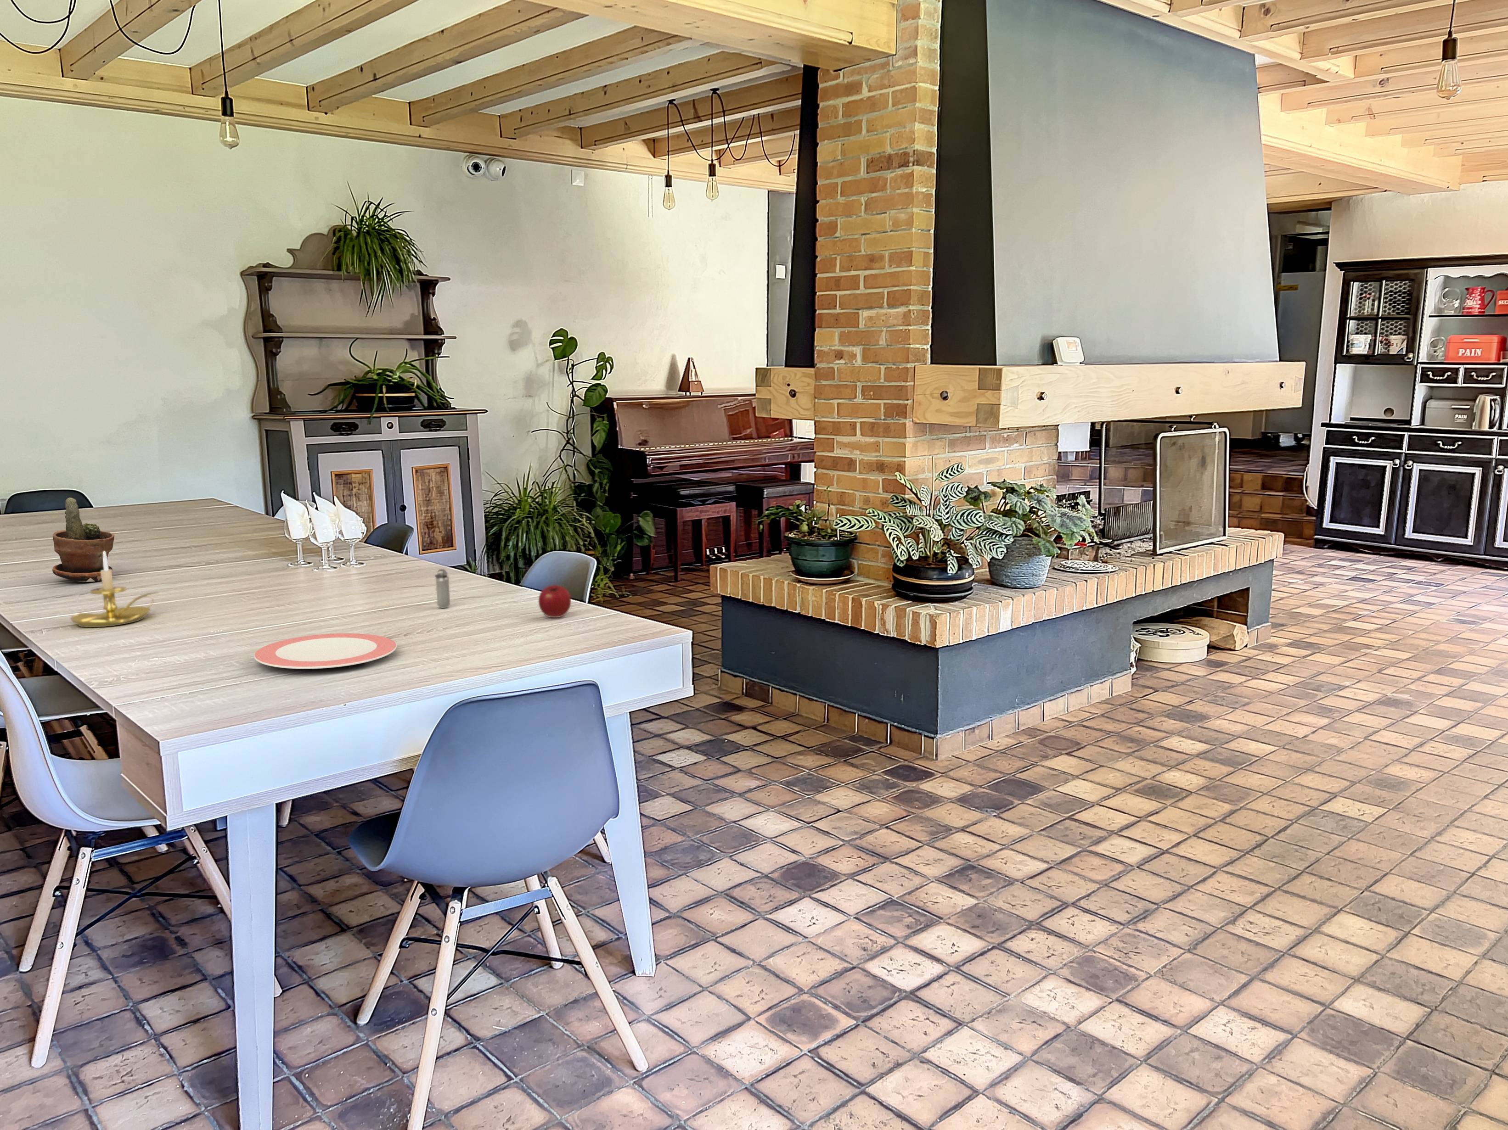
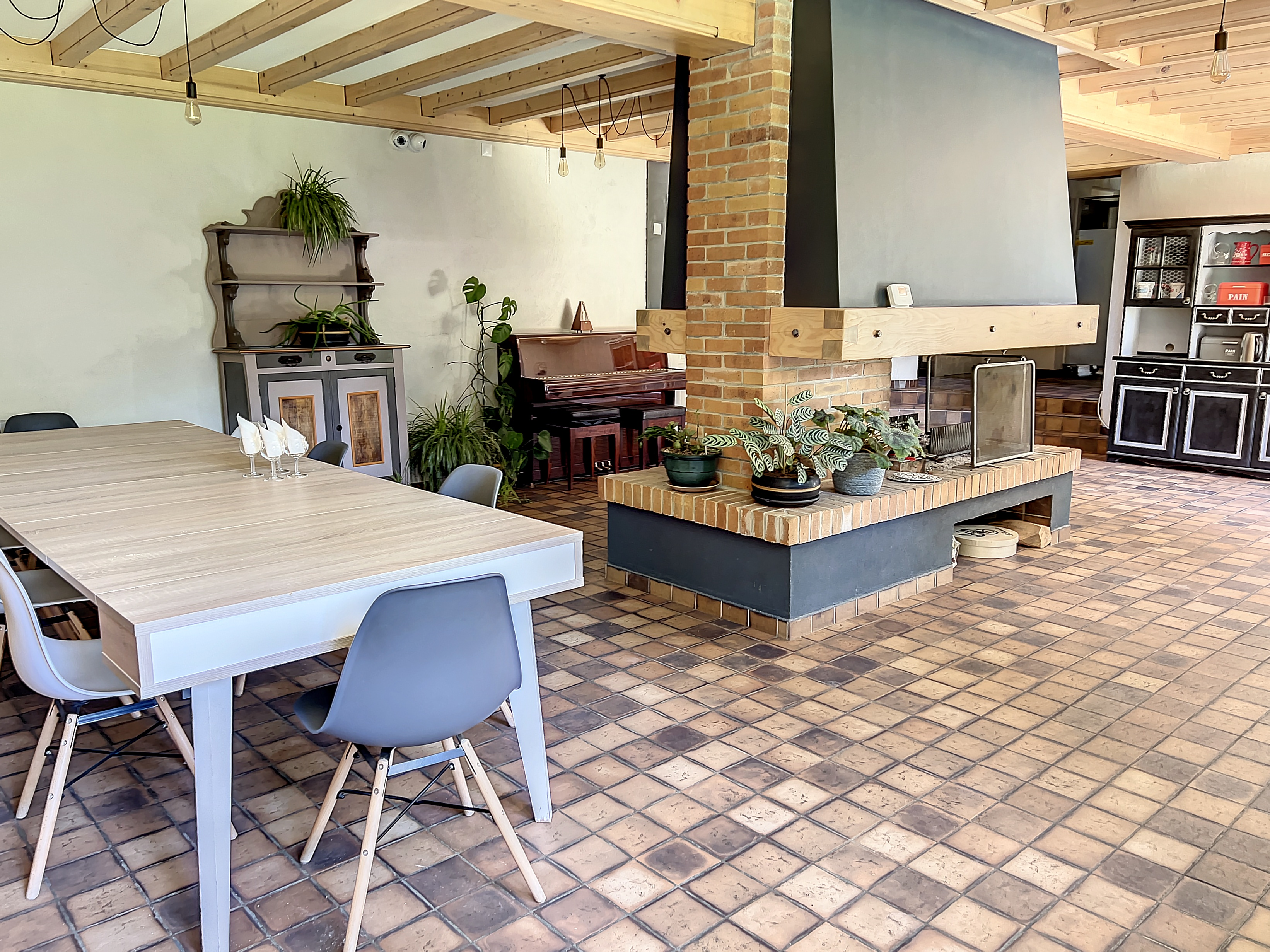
- candle holder (113, 585)
- apple (555, 602)
- plate (327, 653)
- potted plant (82, 538)
- shaker (443, 588)
